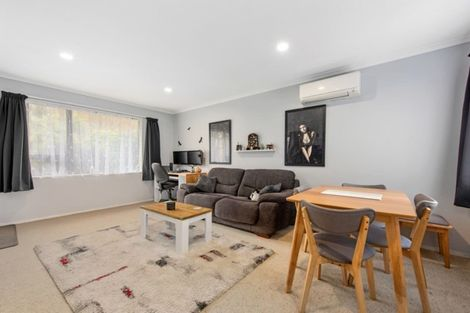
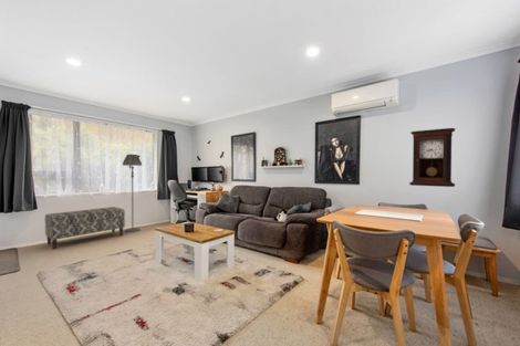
+ pendulum clock (431, 158)
+ floor lamp (132, 192)
+ bench (86, 226)
